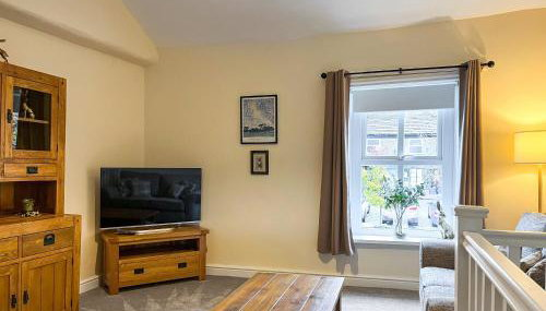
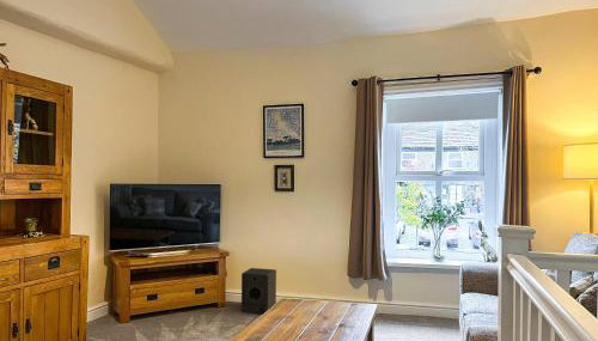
+ studio monitor (258, 290)
